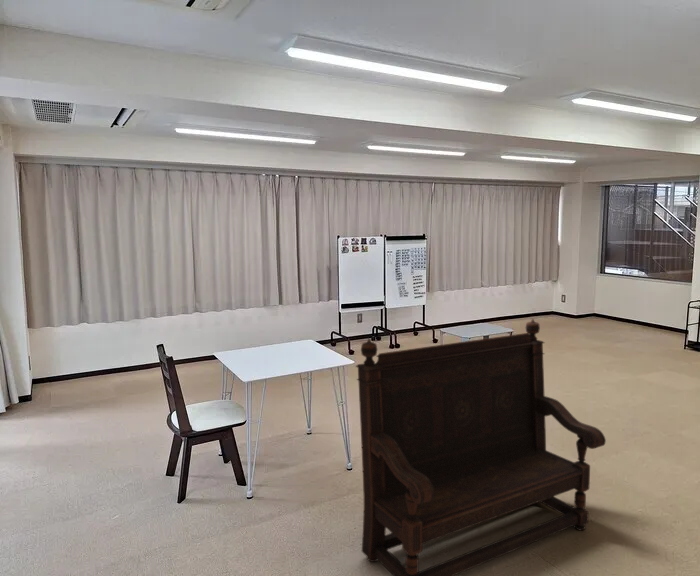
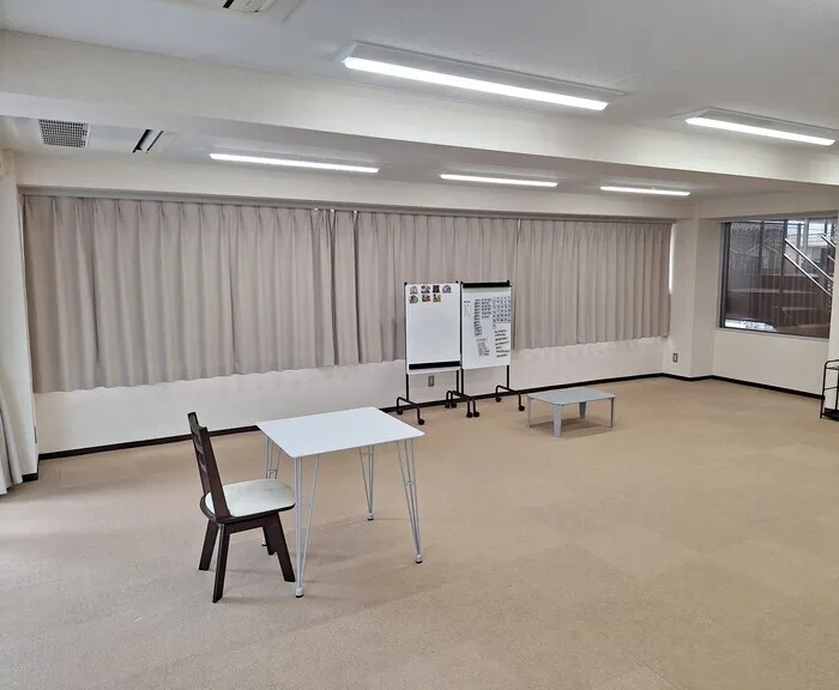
- bench (484, 441)
